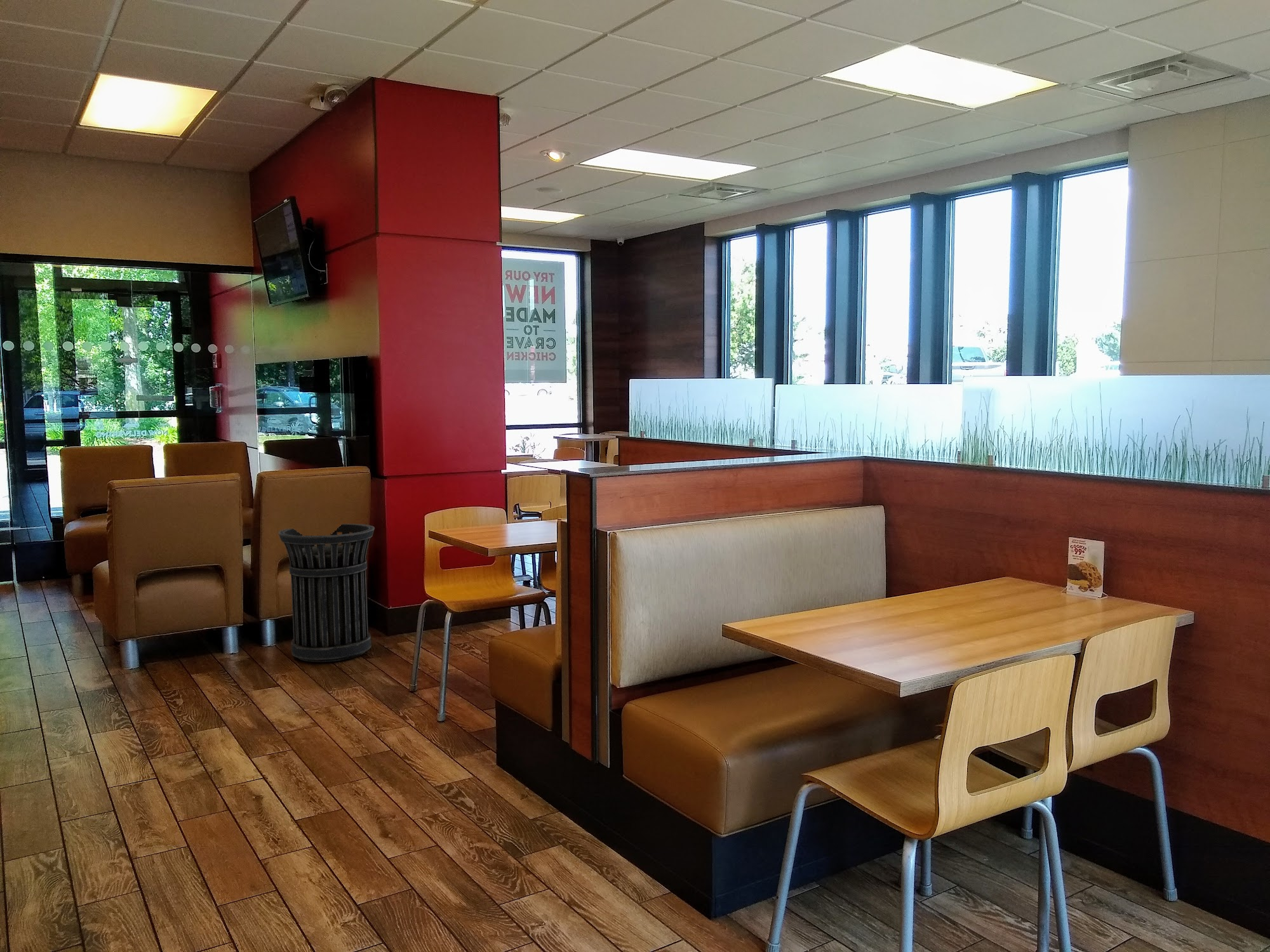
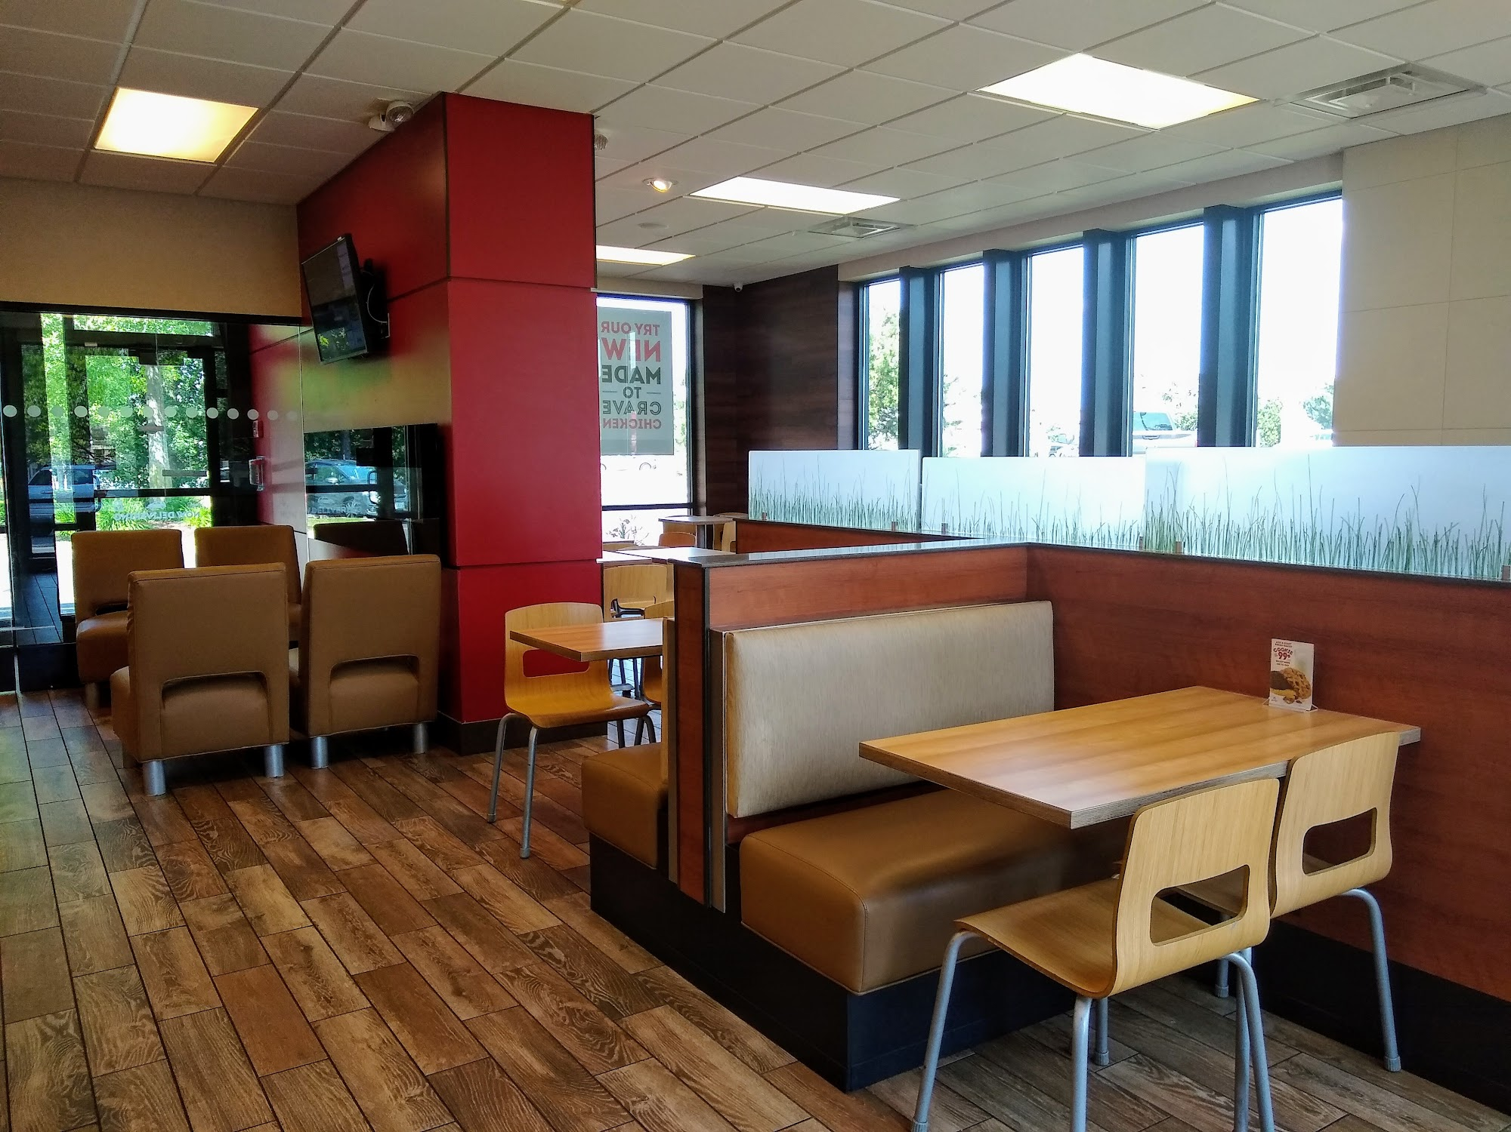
- trash can (330, 592)
